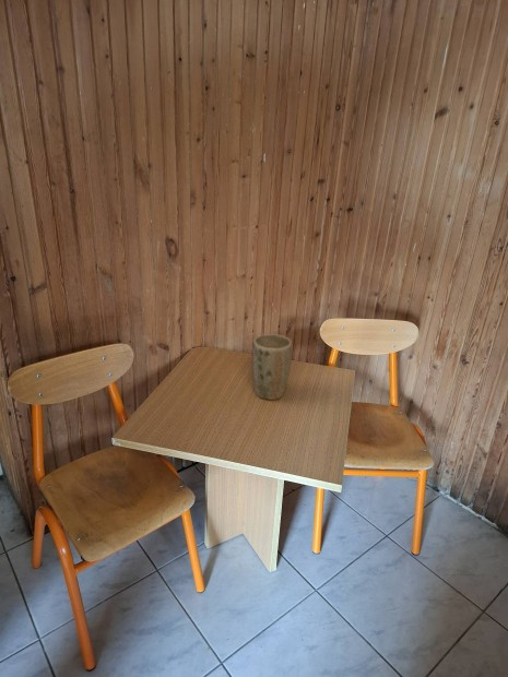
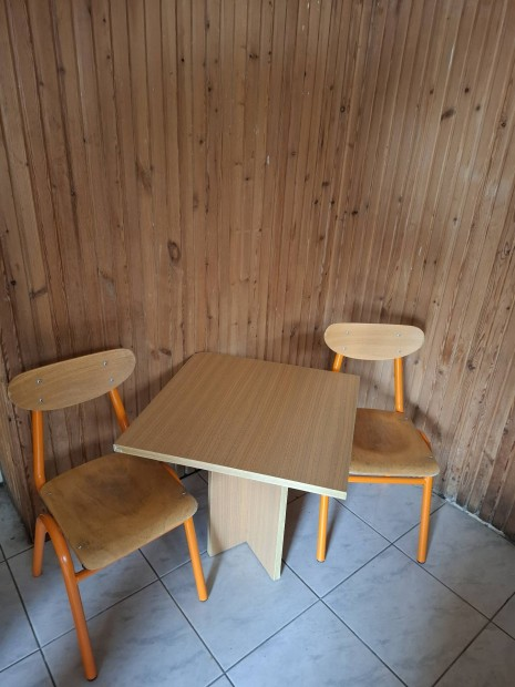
- plant pot (271, 367)
